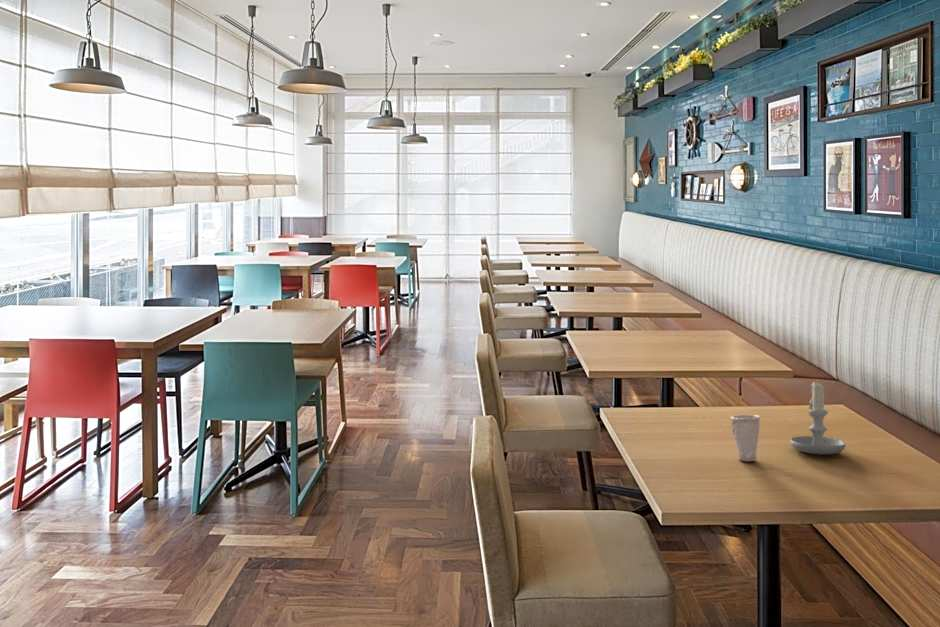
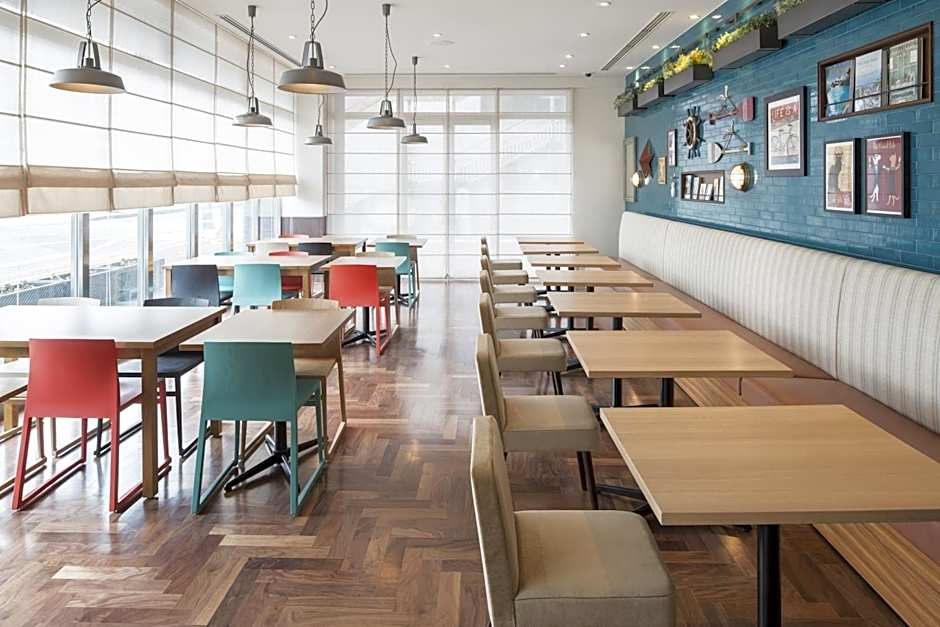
- cup (744, 437)
- candle (818, 416)
